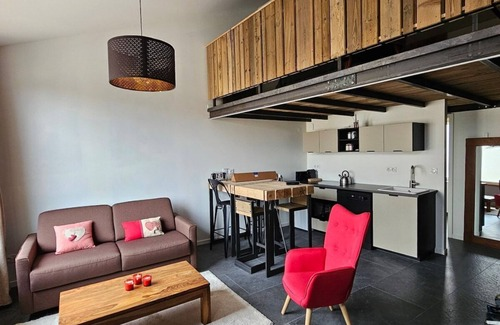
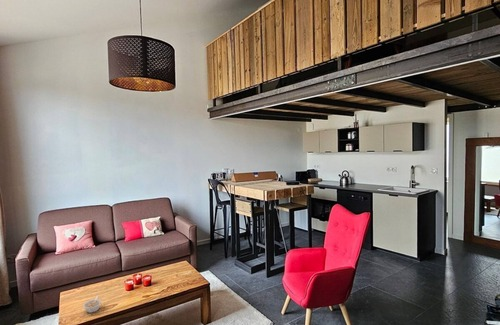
+ legume (92, 305)
